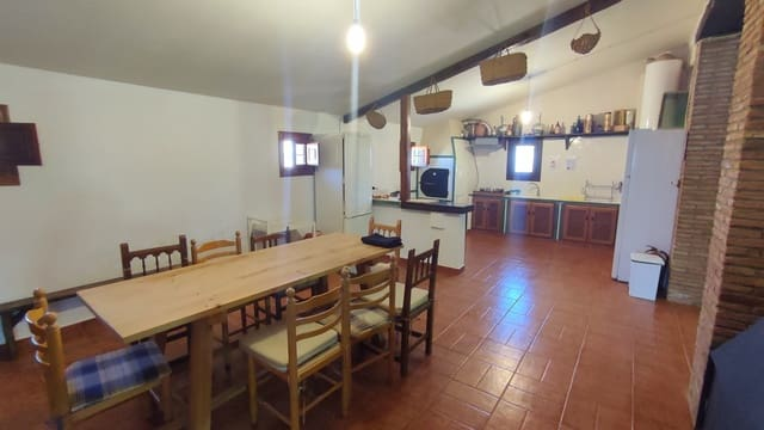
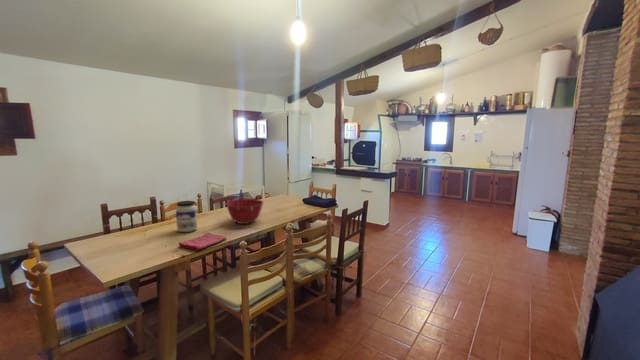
+ jar (186, 216)
+ mixing bowl (245, 211)
+ dish towel (203, 241)
